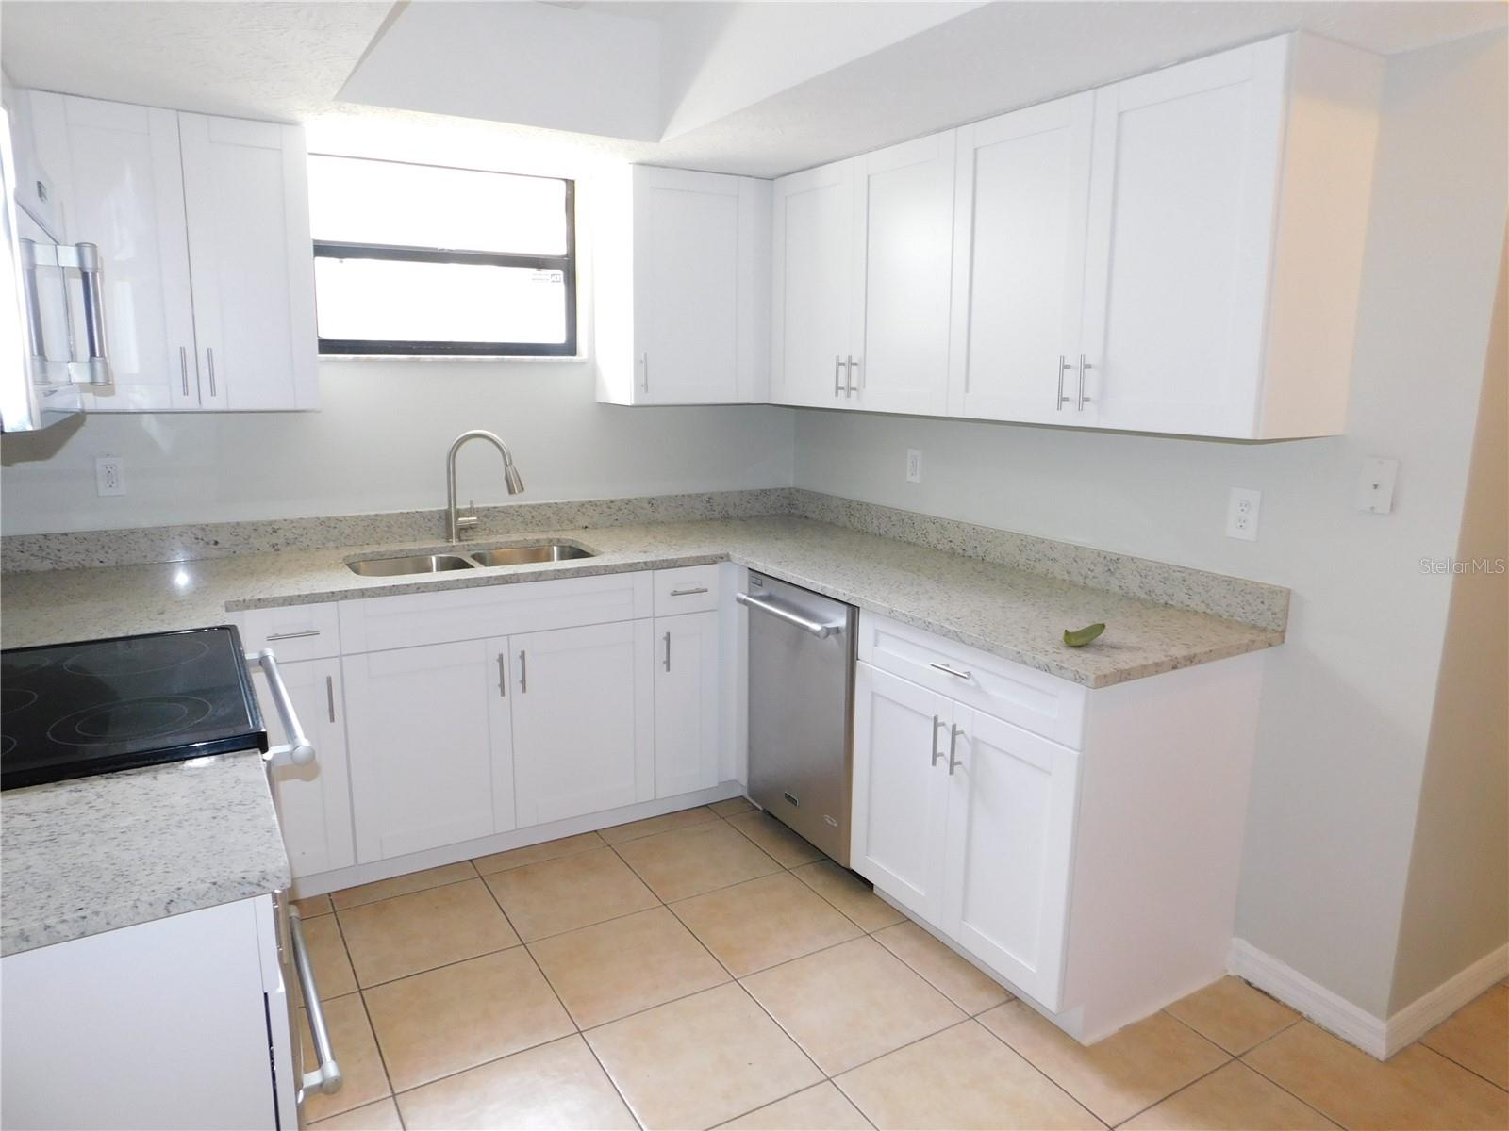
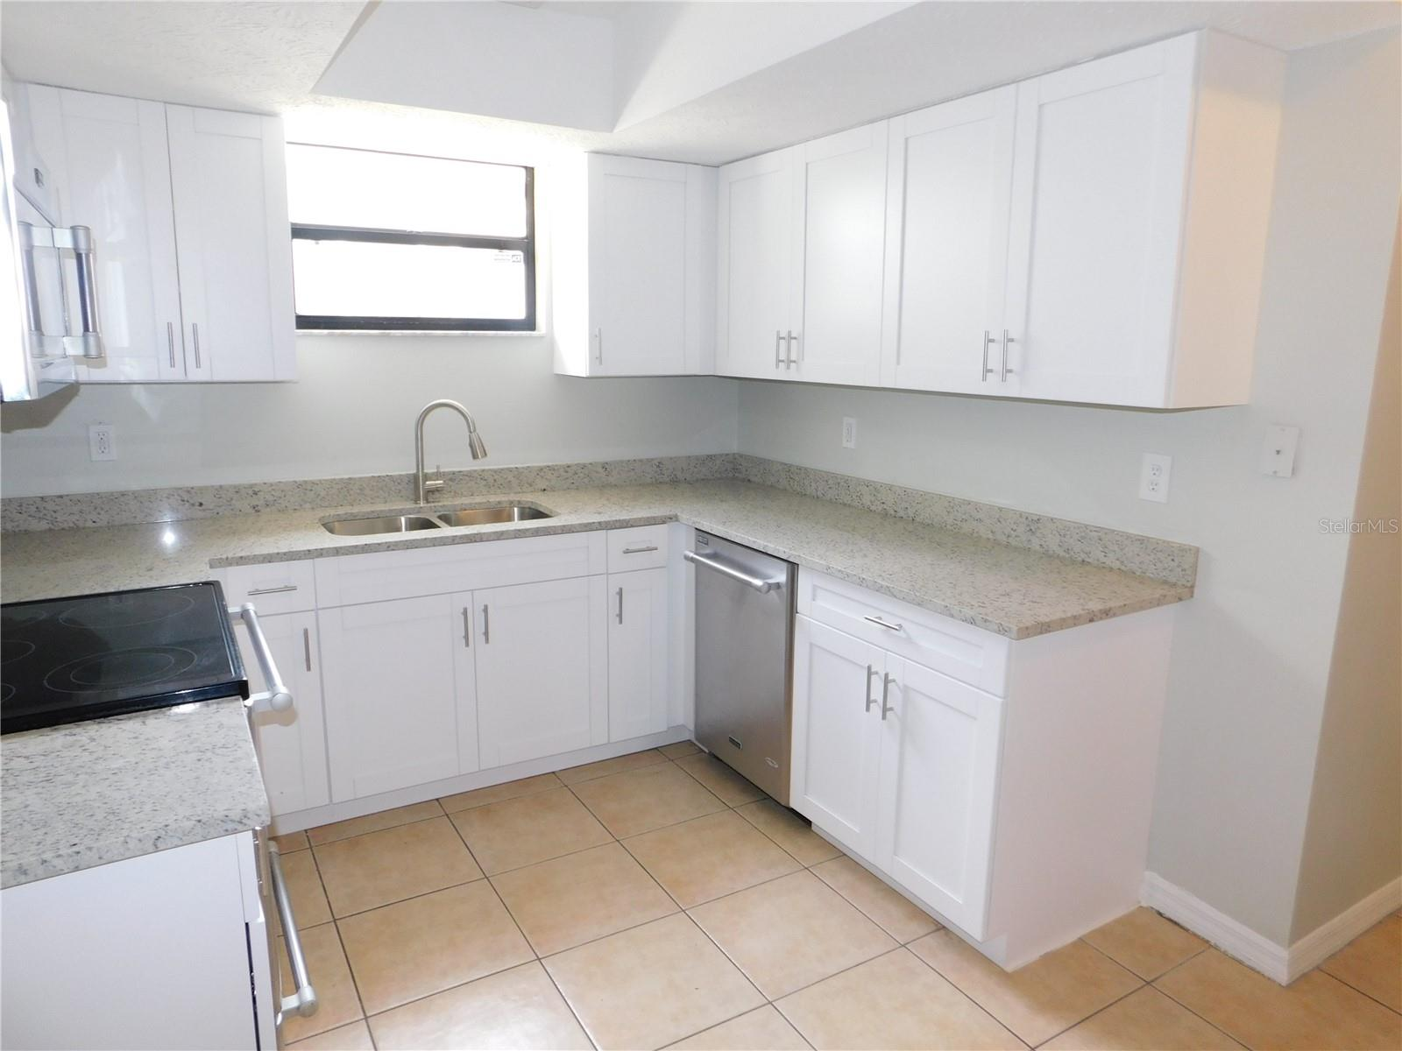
- banana (1082, 634)
